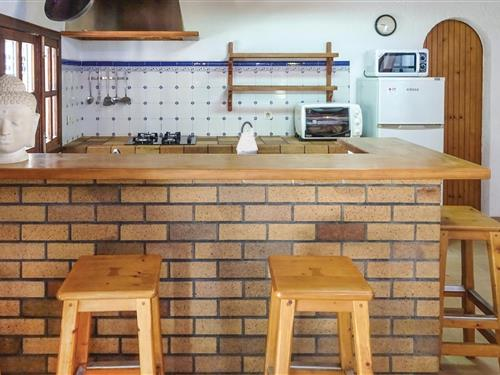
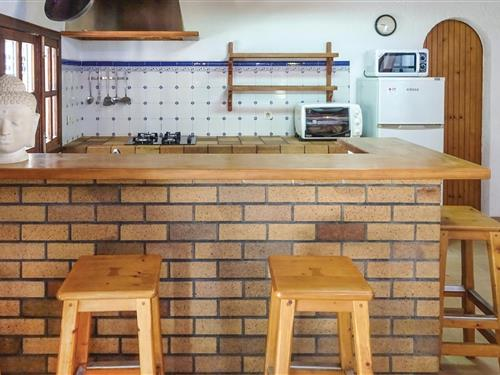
- kettle (247, 138)
